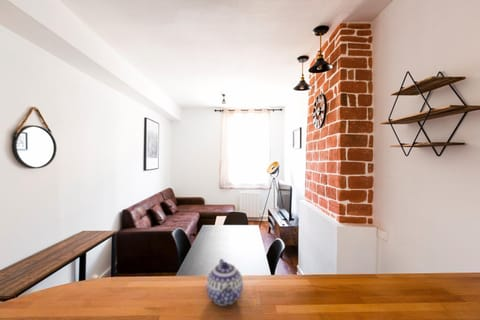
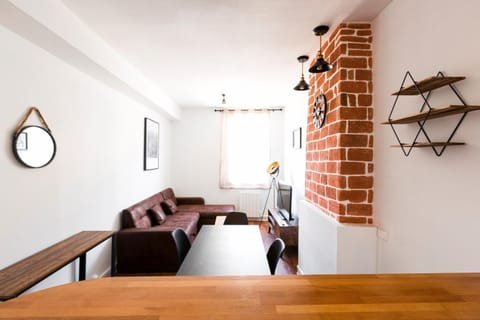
- teapot (224, 280)
